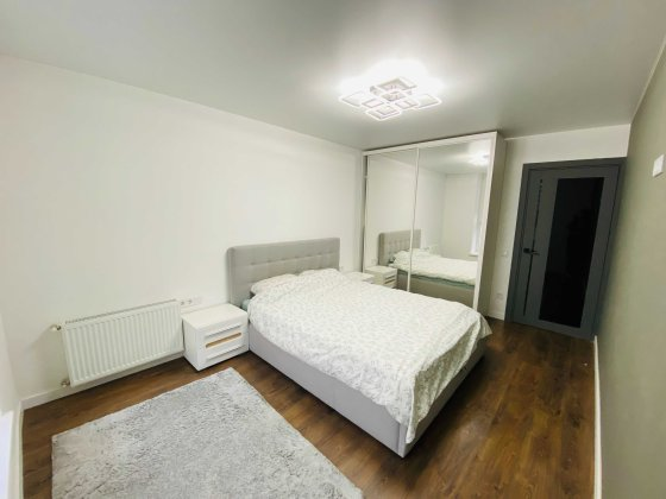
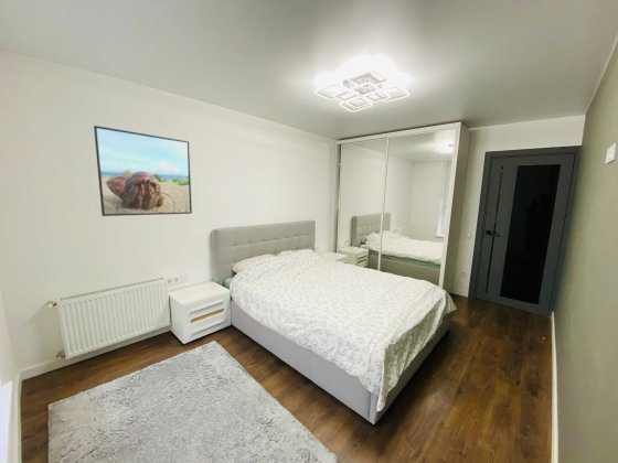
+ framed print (149, 175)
